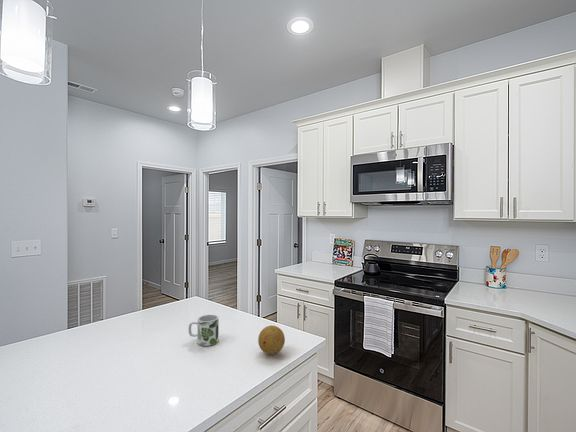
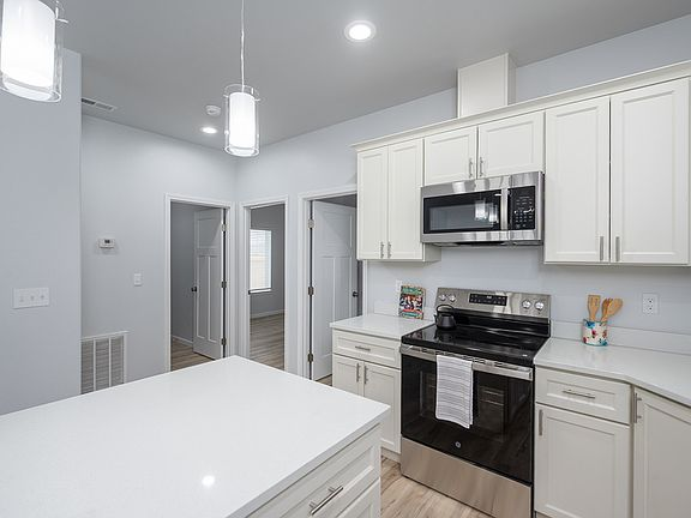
- mug (203, 329)
- fruit (271, 339)
